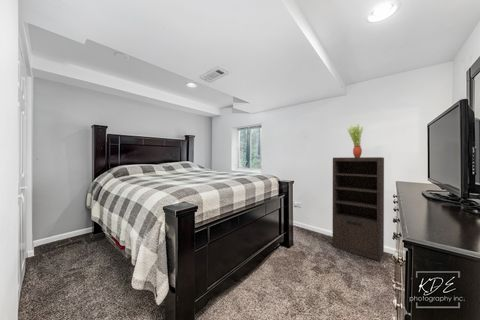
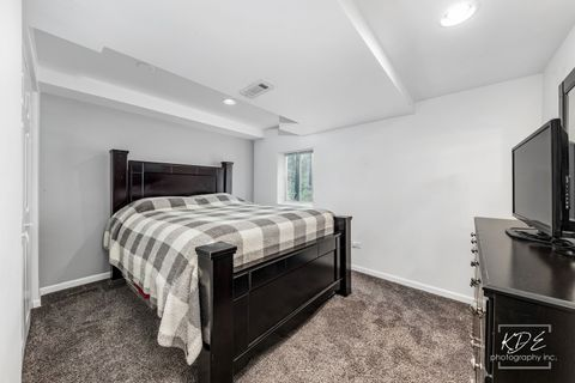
- potted plant (354, 140)
- shelving unit (357, 203)
